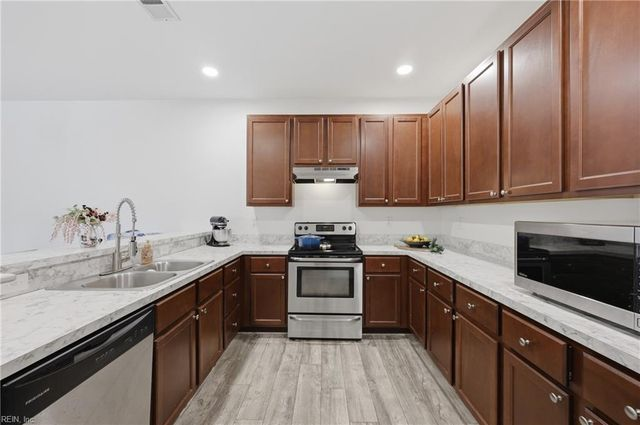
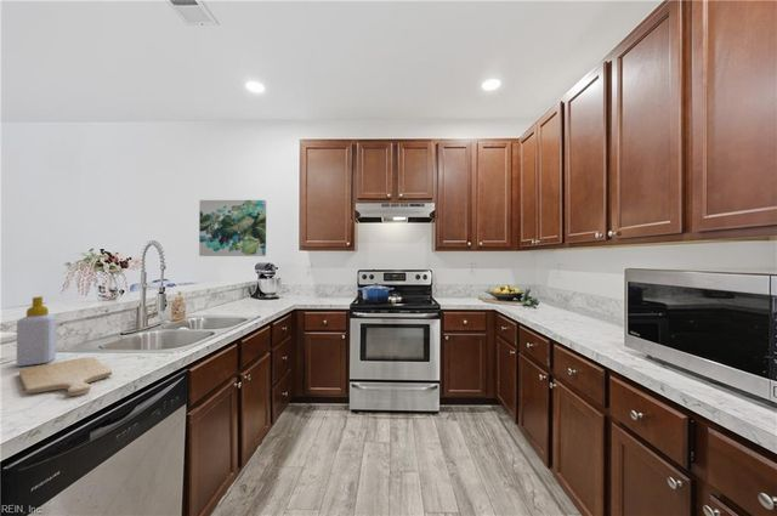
+ chopping board (68, 375)
+ wall art (232, 228)
+ soap bottle (36, 329)
